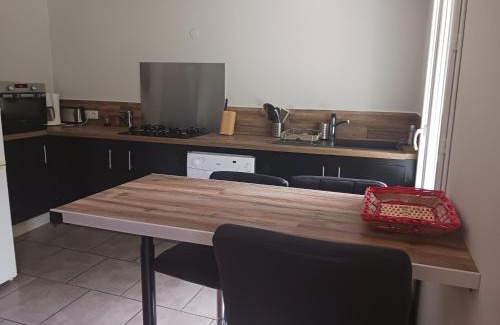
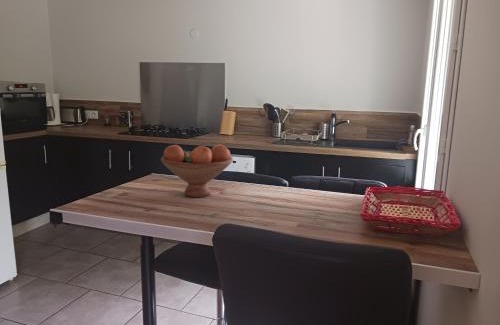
+ fruit bowl (197, 168)
